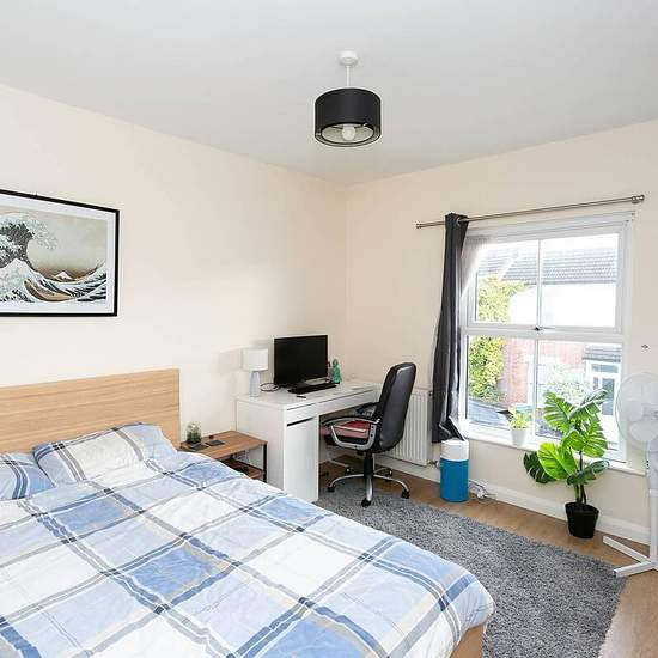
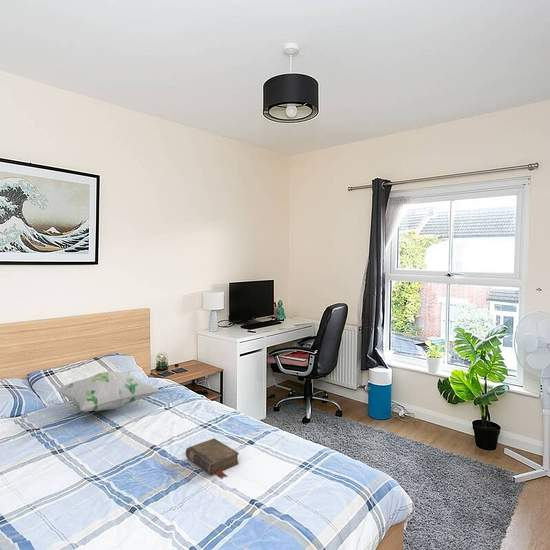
+ book (215, 457)
+ decorative pillow (108, 389)
